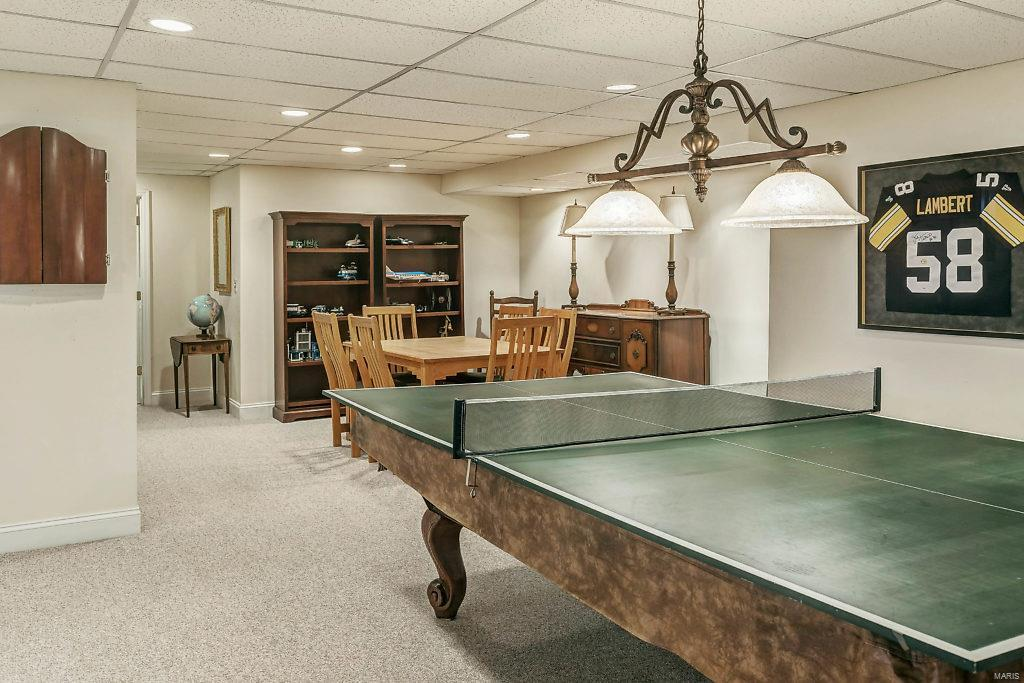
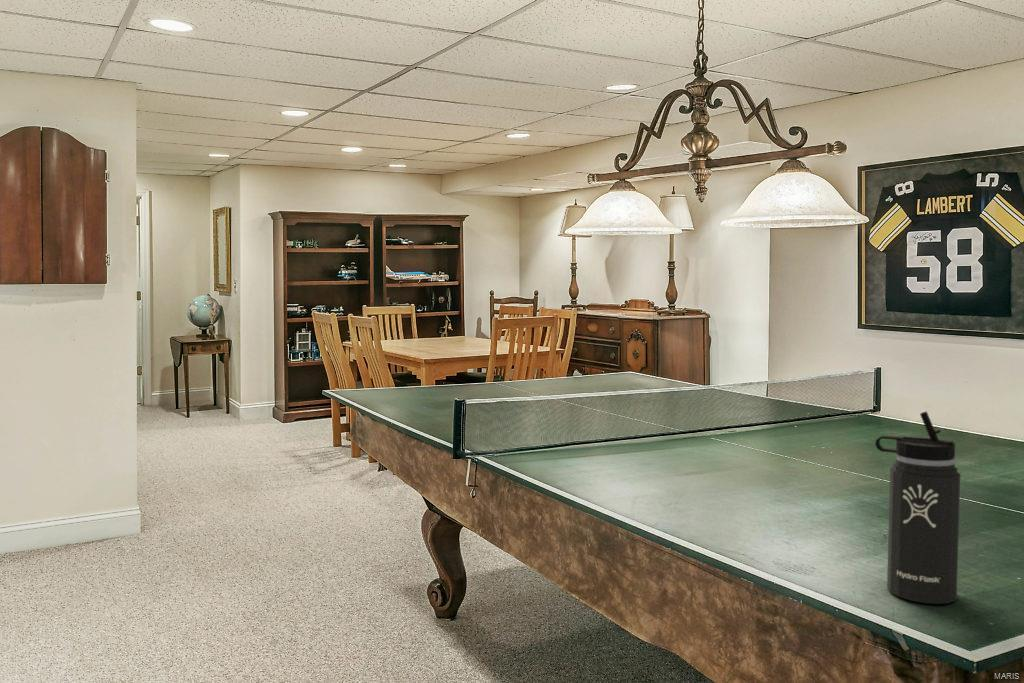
+ thermos bottle (915, 501)
